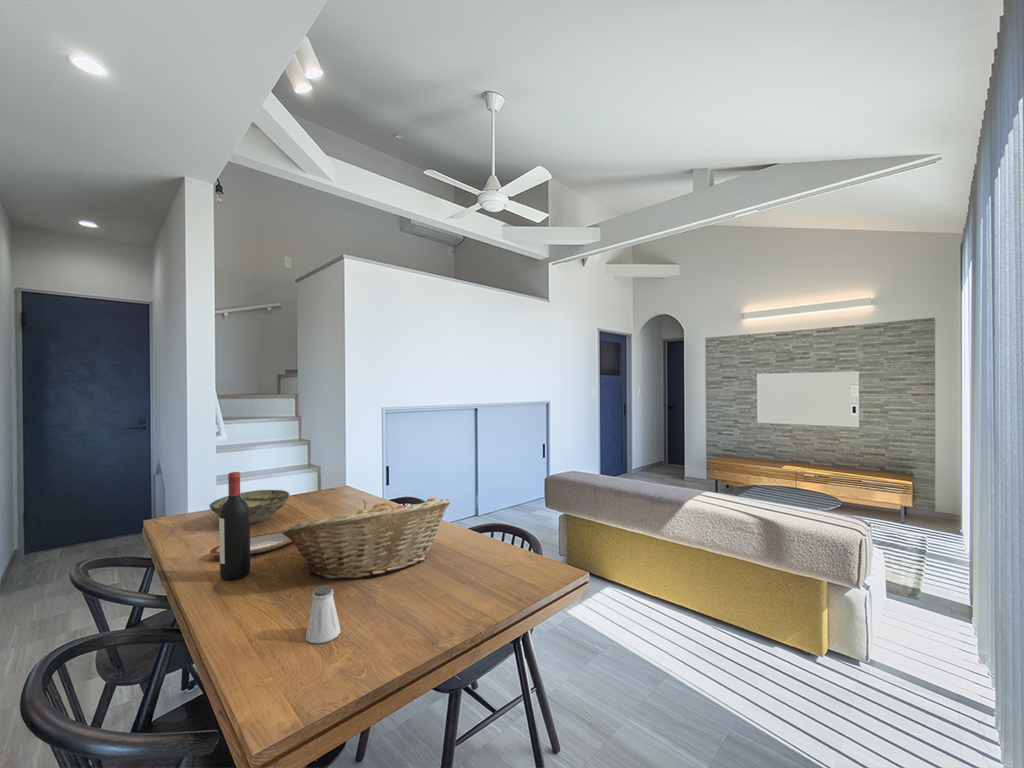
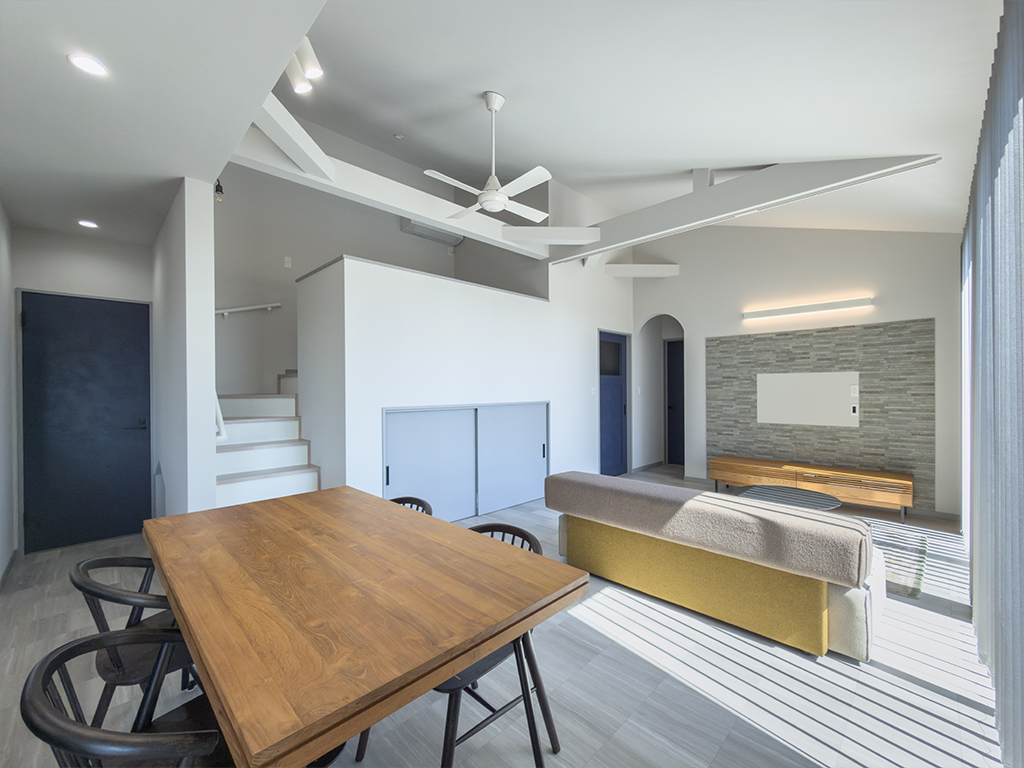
- saltshaker (323, 611)
- bowl (251, 508)
- wine bottle (234, 524)
- fruit basket (372, 528)
- plate (259, 545)
